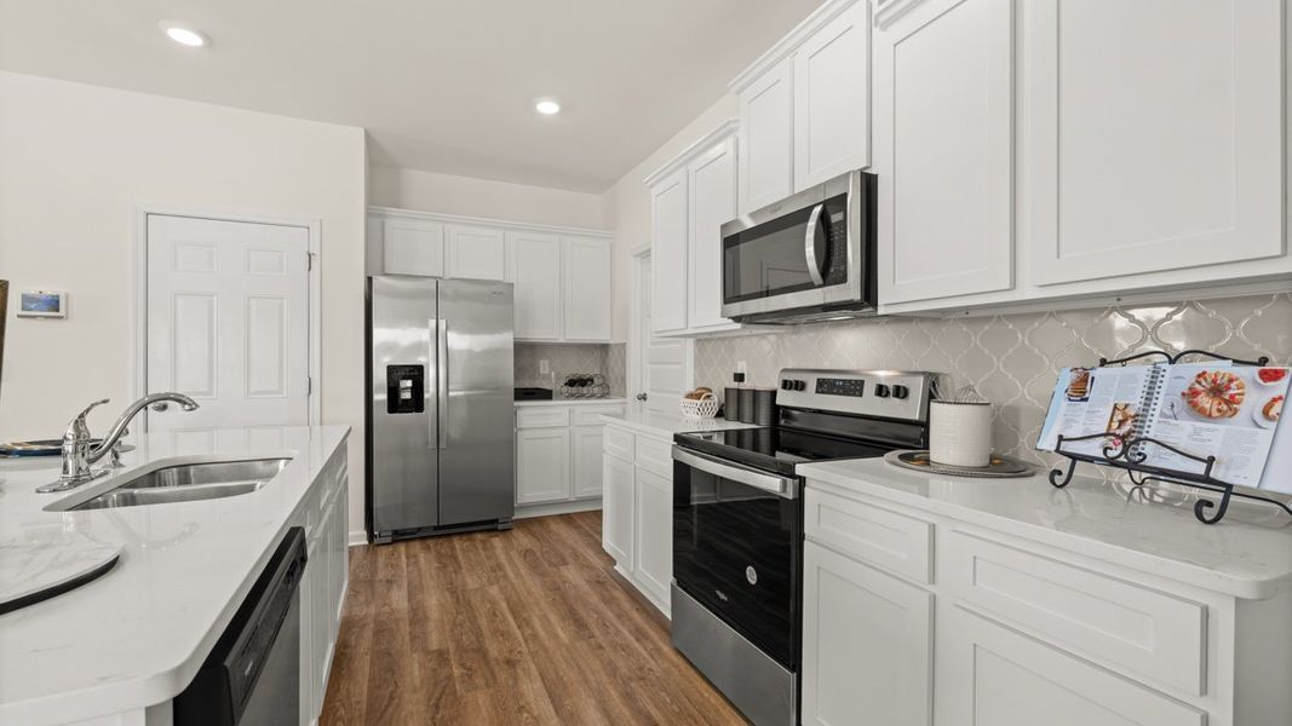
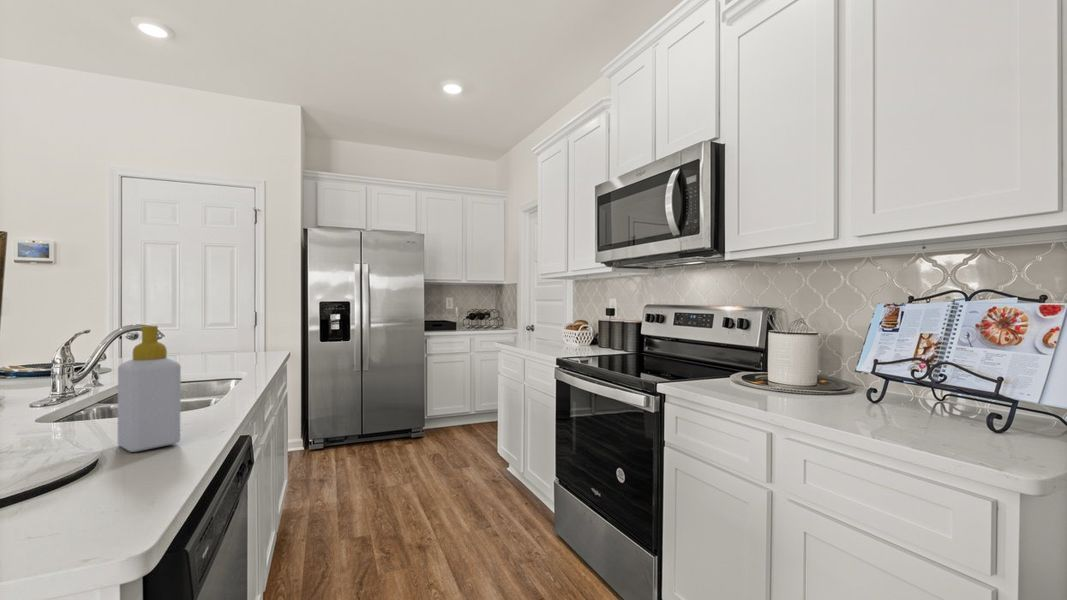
+ soap bottle (149, 385)
